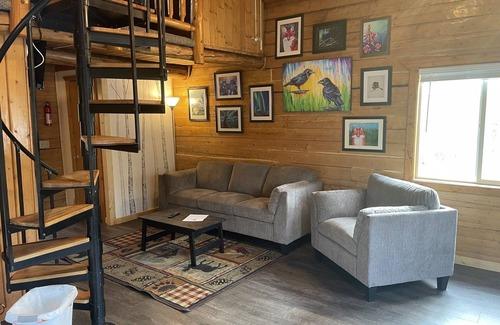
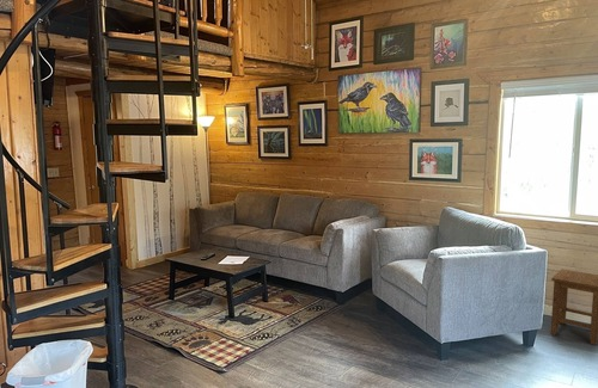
+ stool (575, 309)
